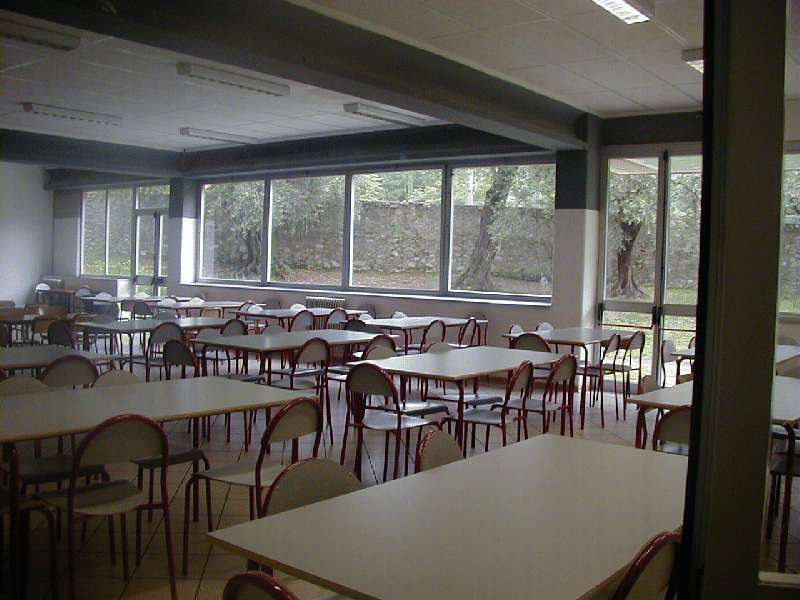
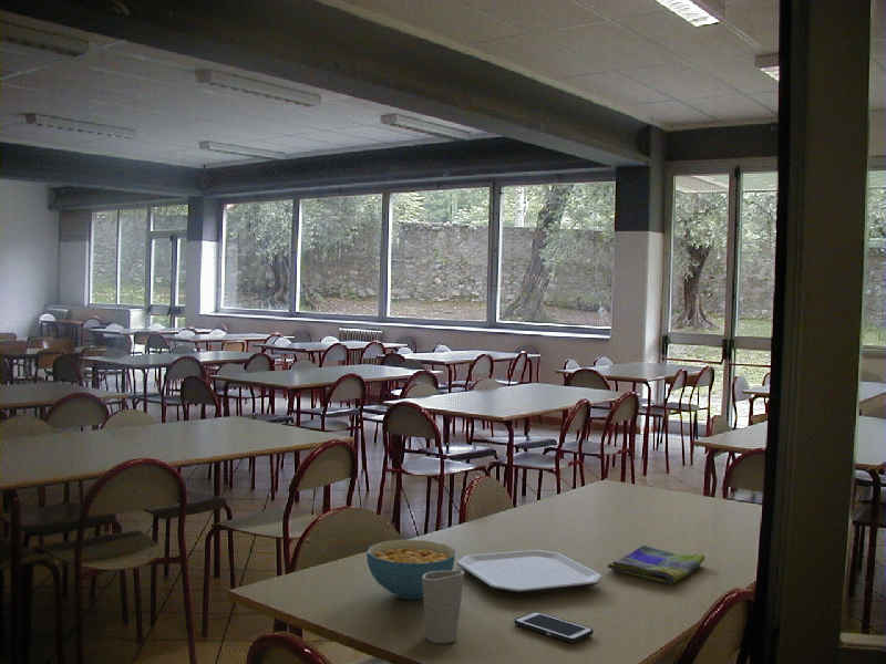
+ dish towel (657, 562)
+ cell phone (553, 626)
+ cereal bowl (411, 572)
+ plate (527, 572)
+ cup (442, 603)
